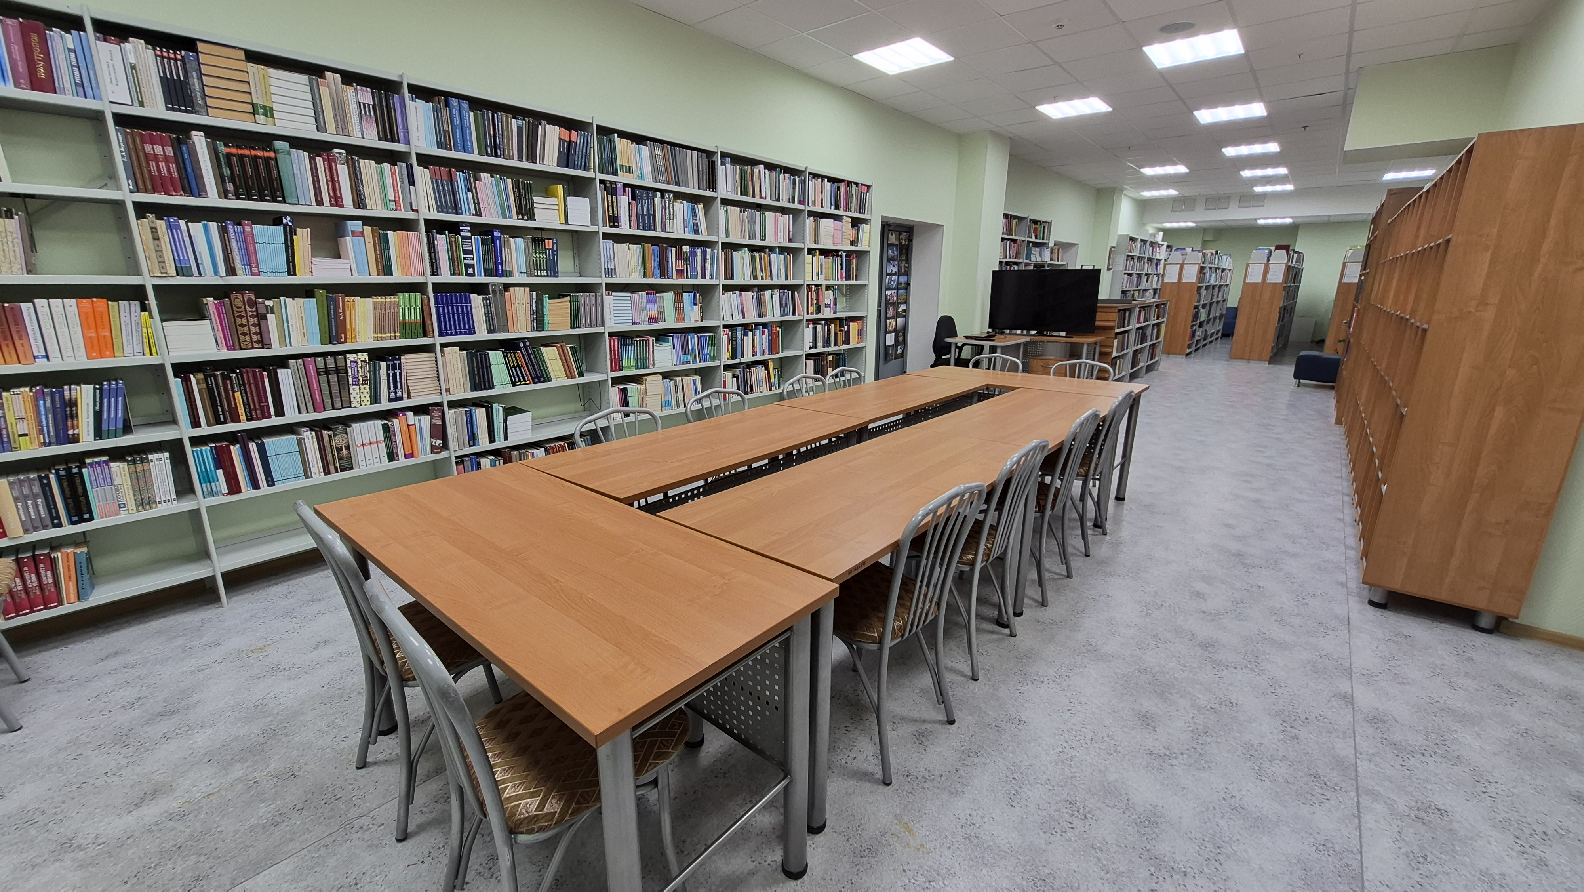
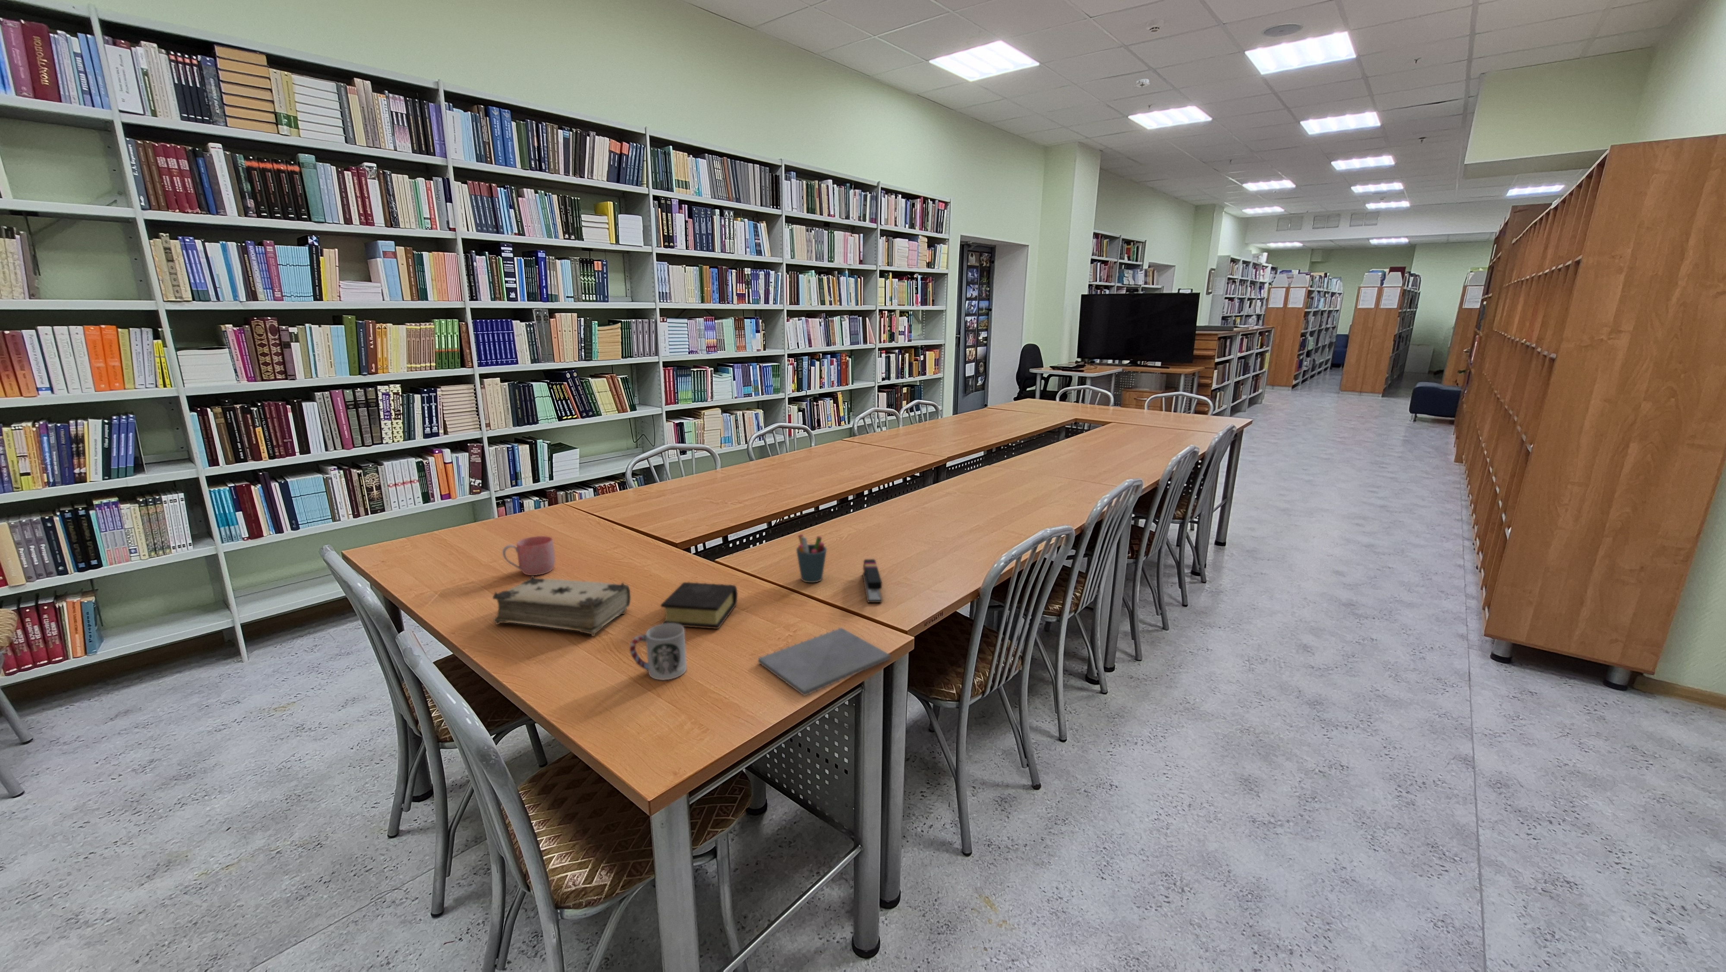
+ smoke detector (1142, 83)
+ book (702, 603)
+ mug (530, 557)
+ book (563, 601)
+ pen holder (811, 556)
+ stapler (871, 578)
+ cup (658, 652)
+ notepad (825, 658)
